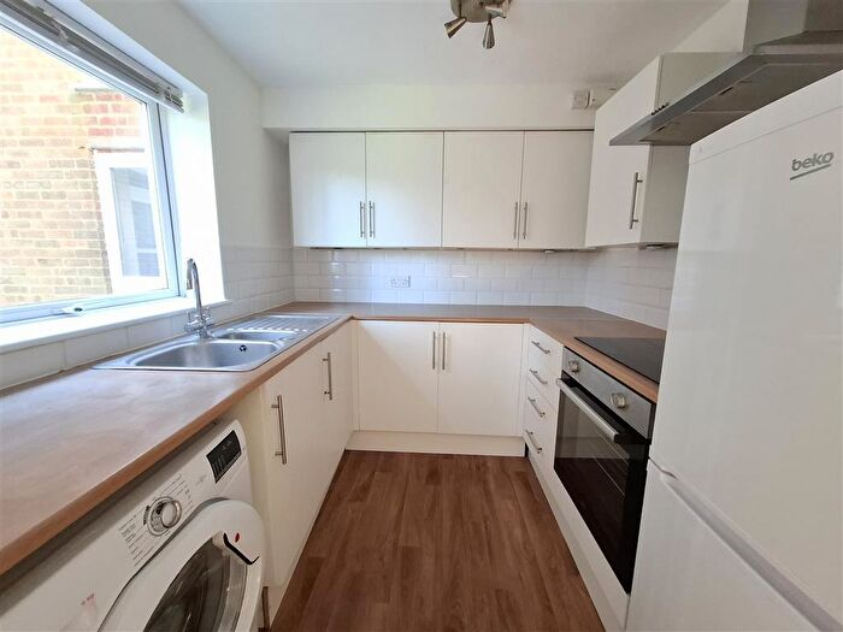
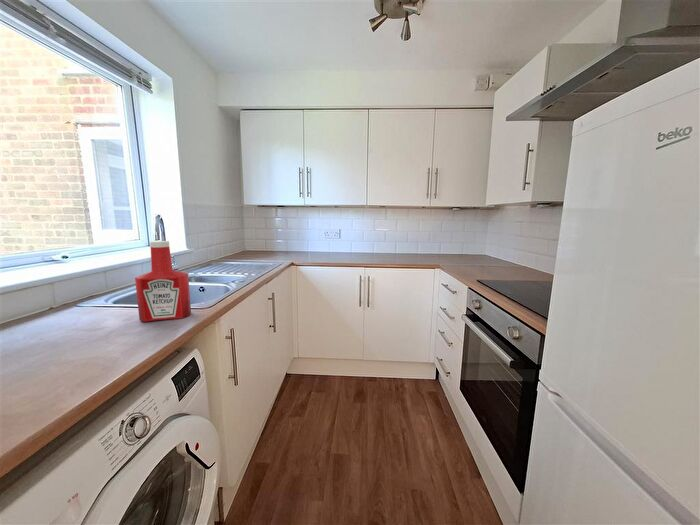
+ soap bottle (163, 279)
